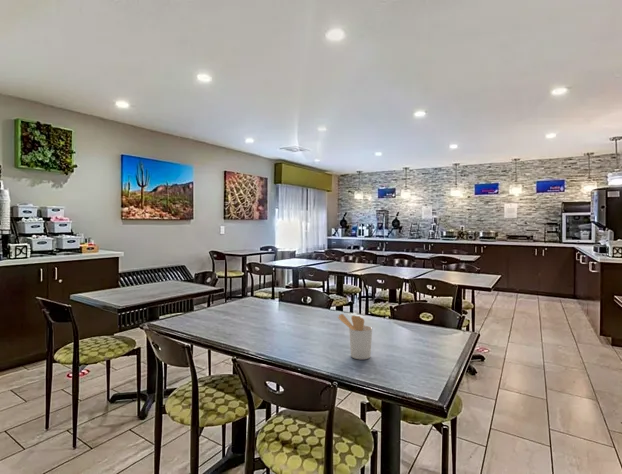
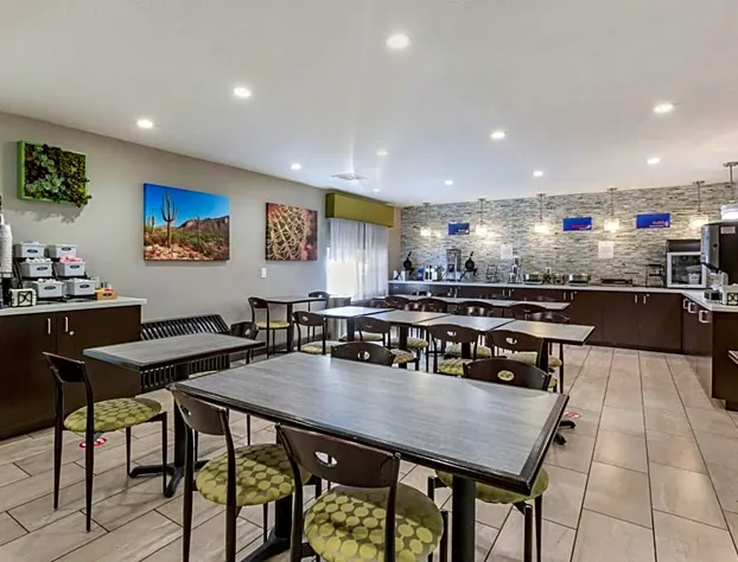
- utensil holder (354, 334)
